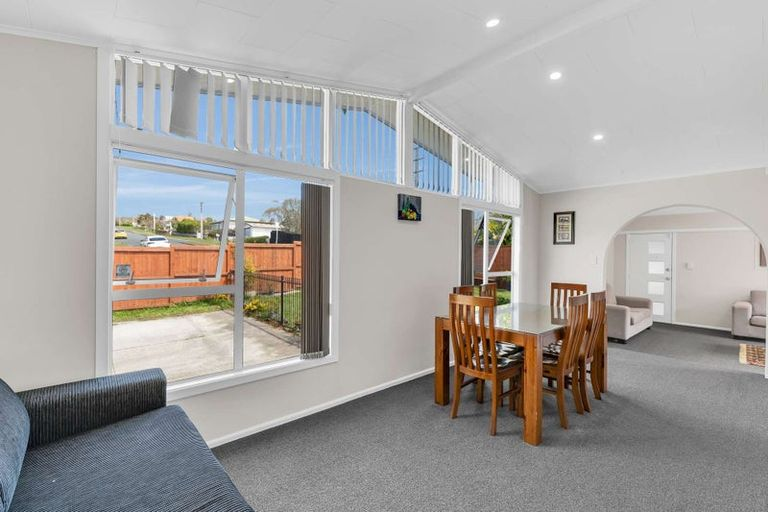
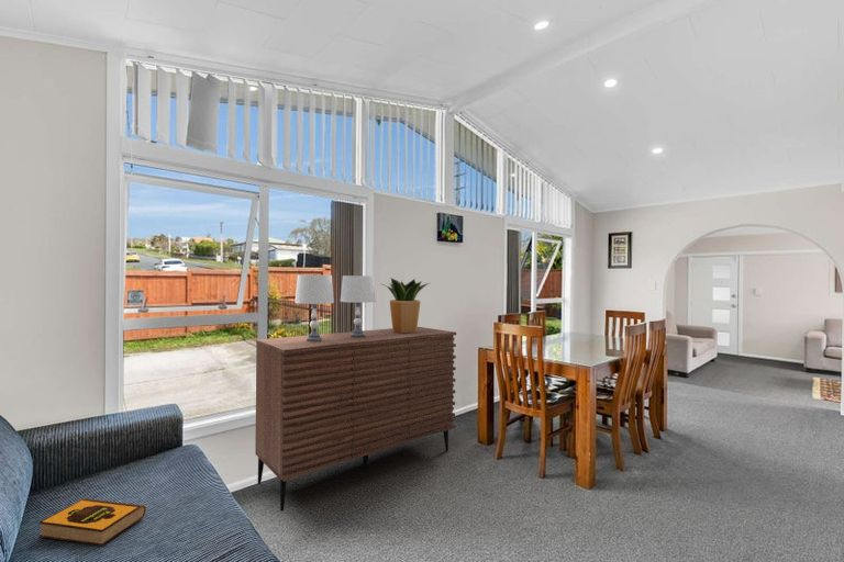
+ sideboard (364, 401)
+ table lamp (333, 302)
+ hardback book (95, 518)
+ potted plant (407, 304)
